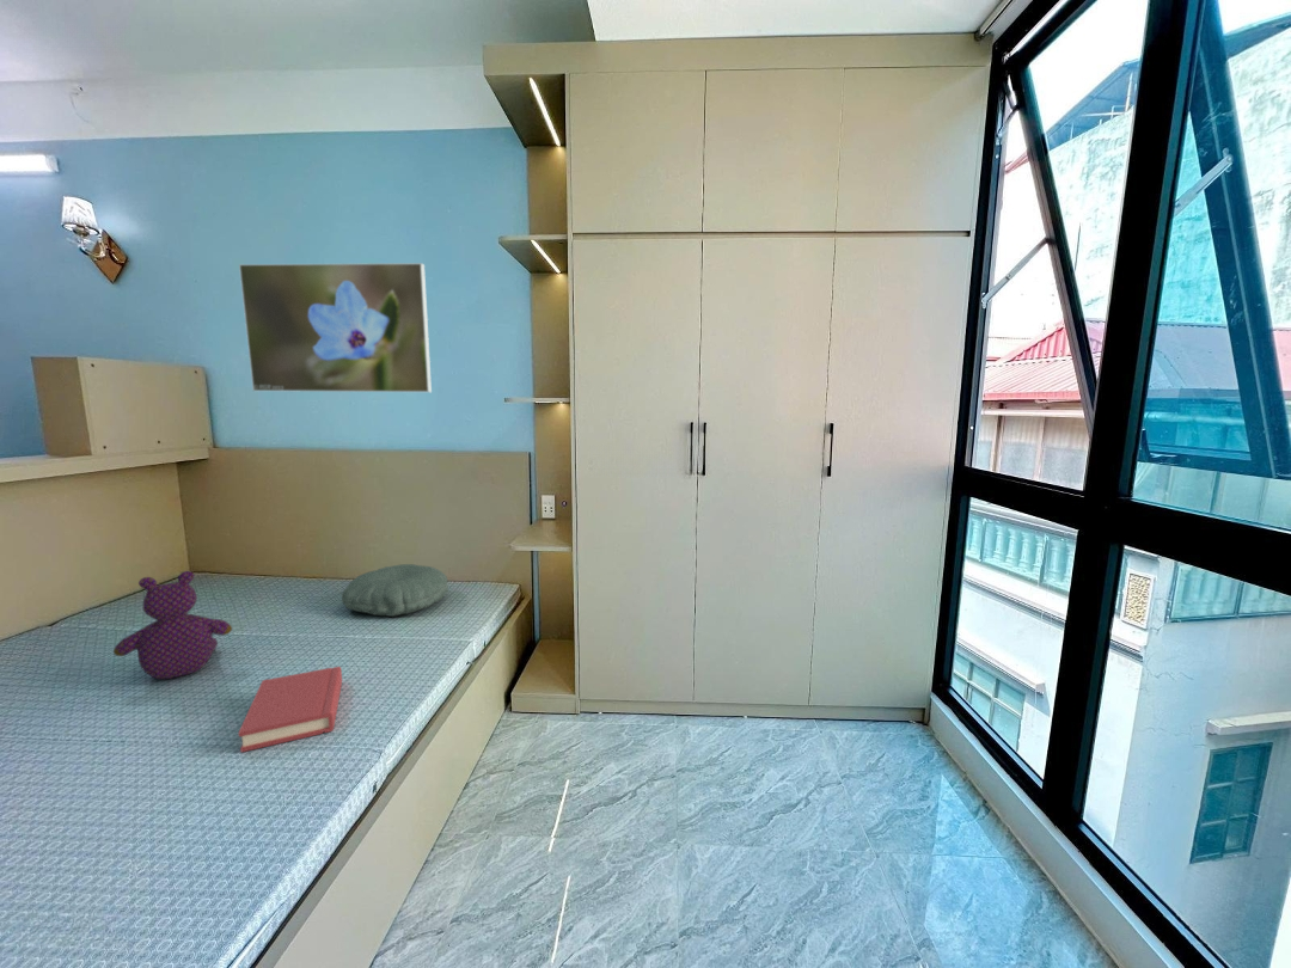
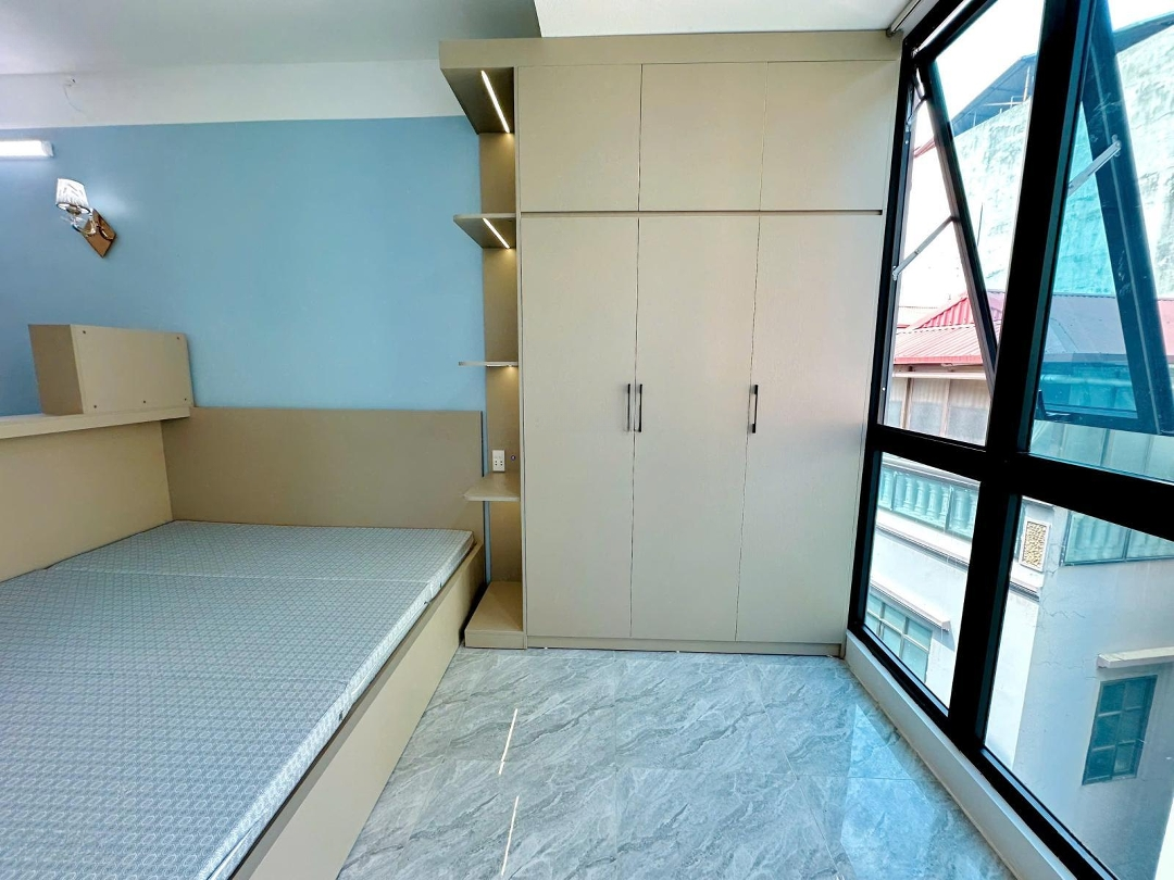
- hardback book (295, 704)
- teddy bear (175, 619)
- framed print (336, 329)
- pillow (398, 587)
